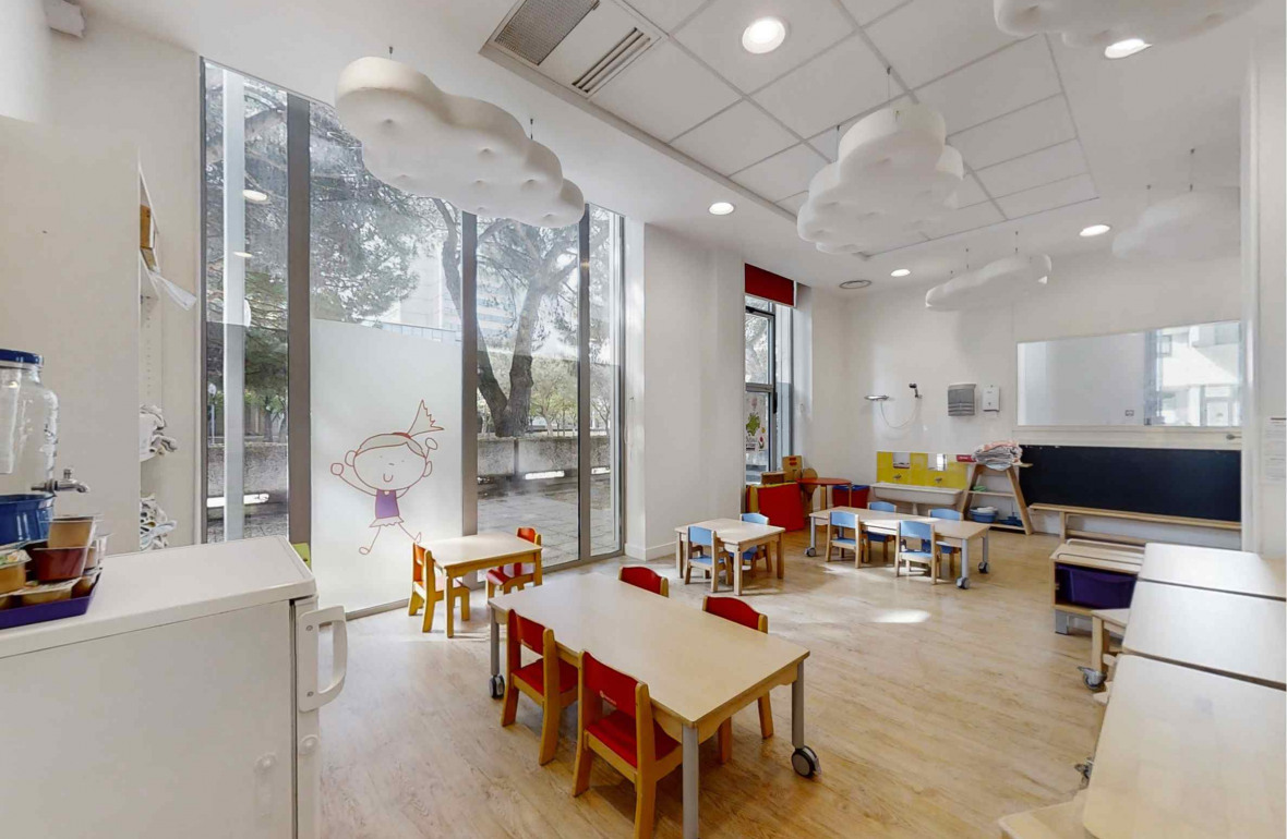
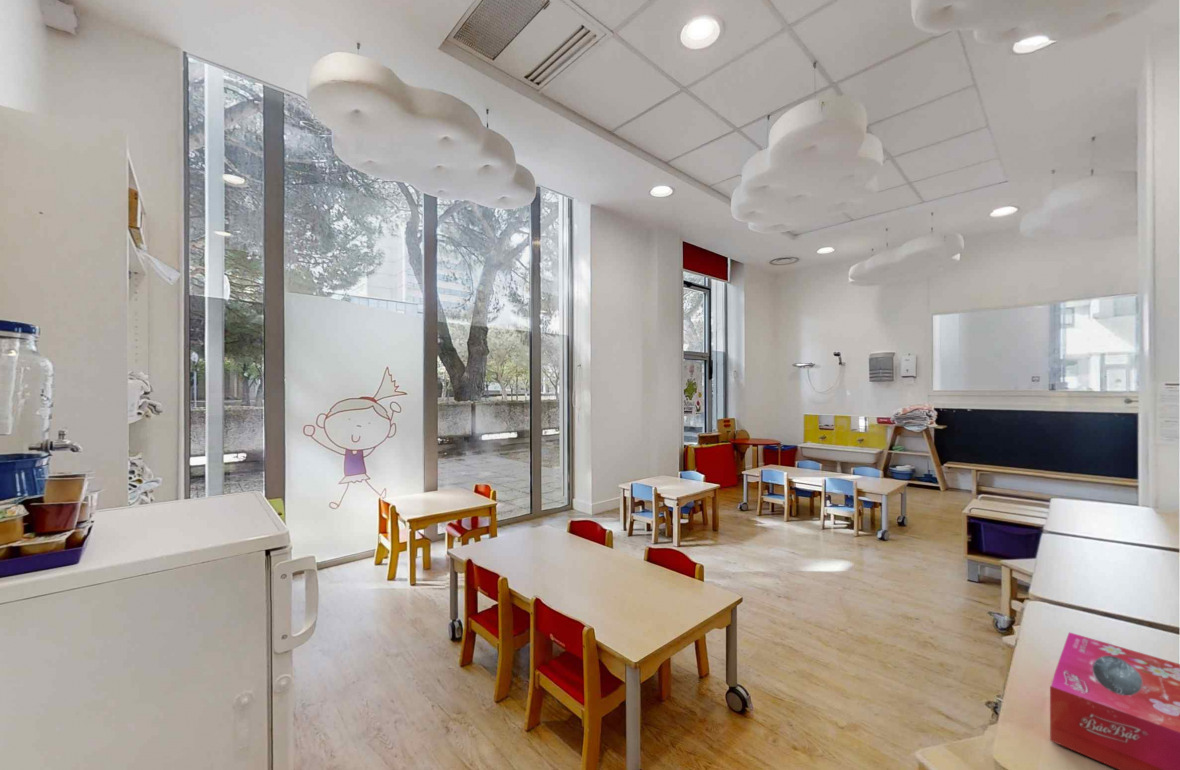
+ tissue box (1117, 700)
